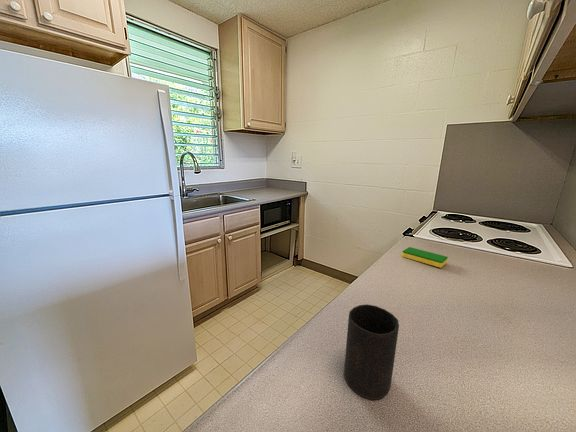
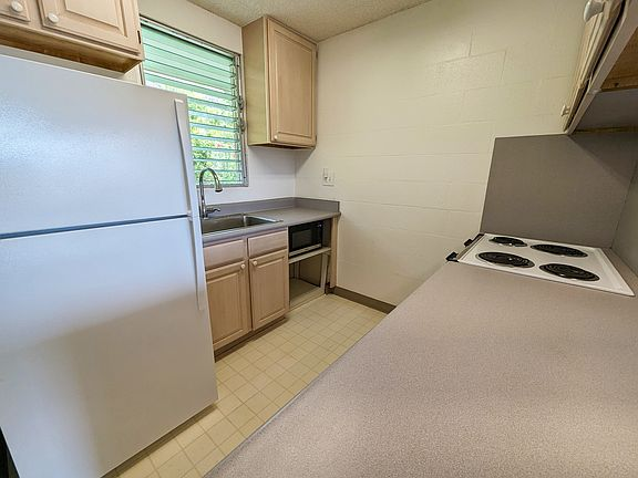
- cup (369, 349)
- dish sponge (424, 256)
